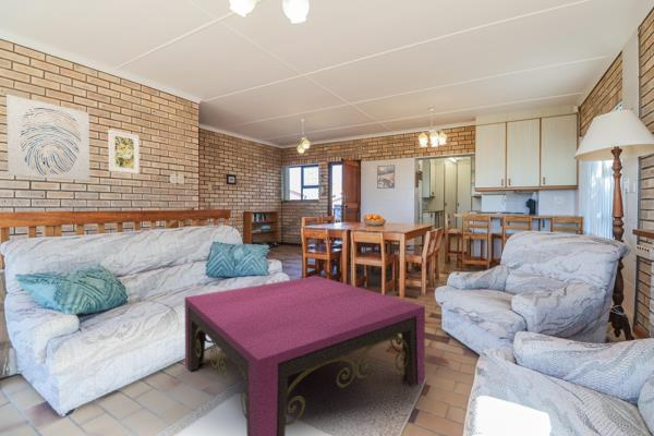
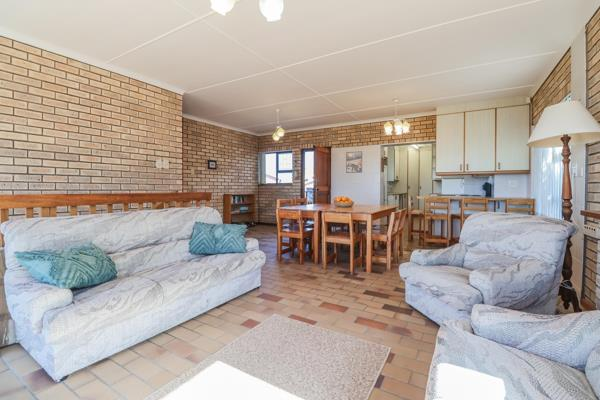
- wall art (51, 141)
- coffee table (299, 337)
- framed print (124, 153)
